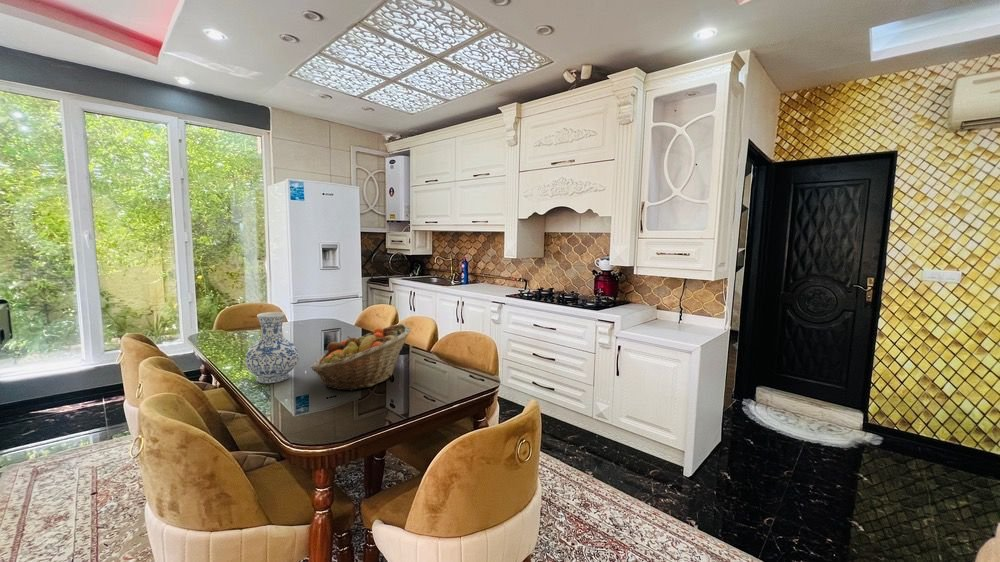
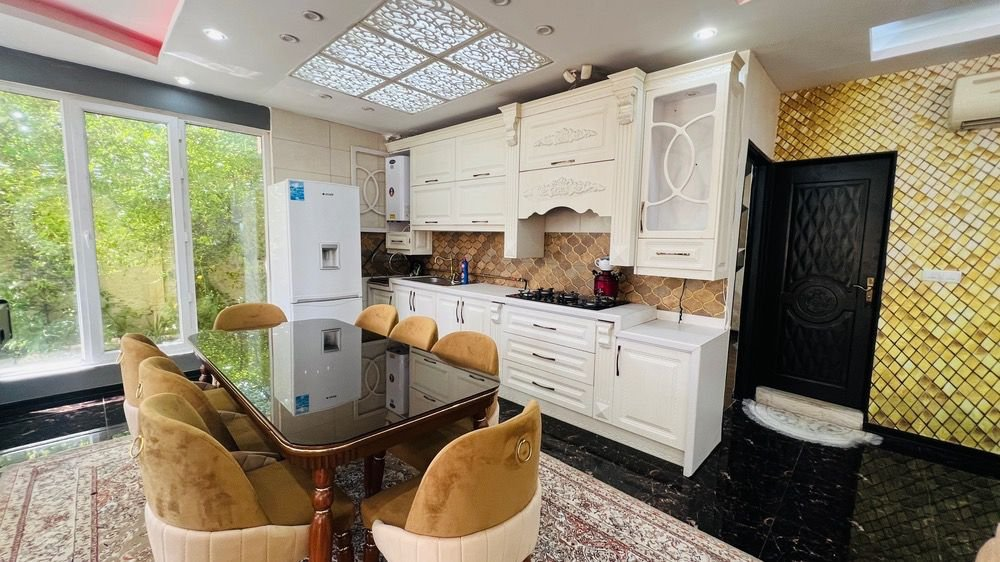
- fruit basket (364, 353)
- vase (272, 346)
